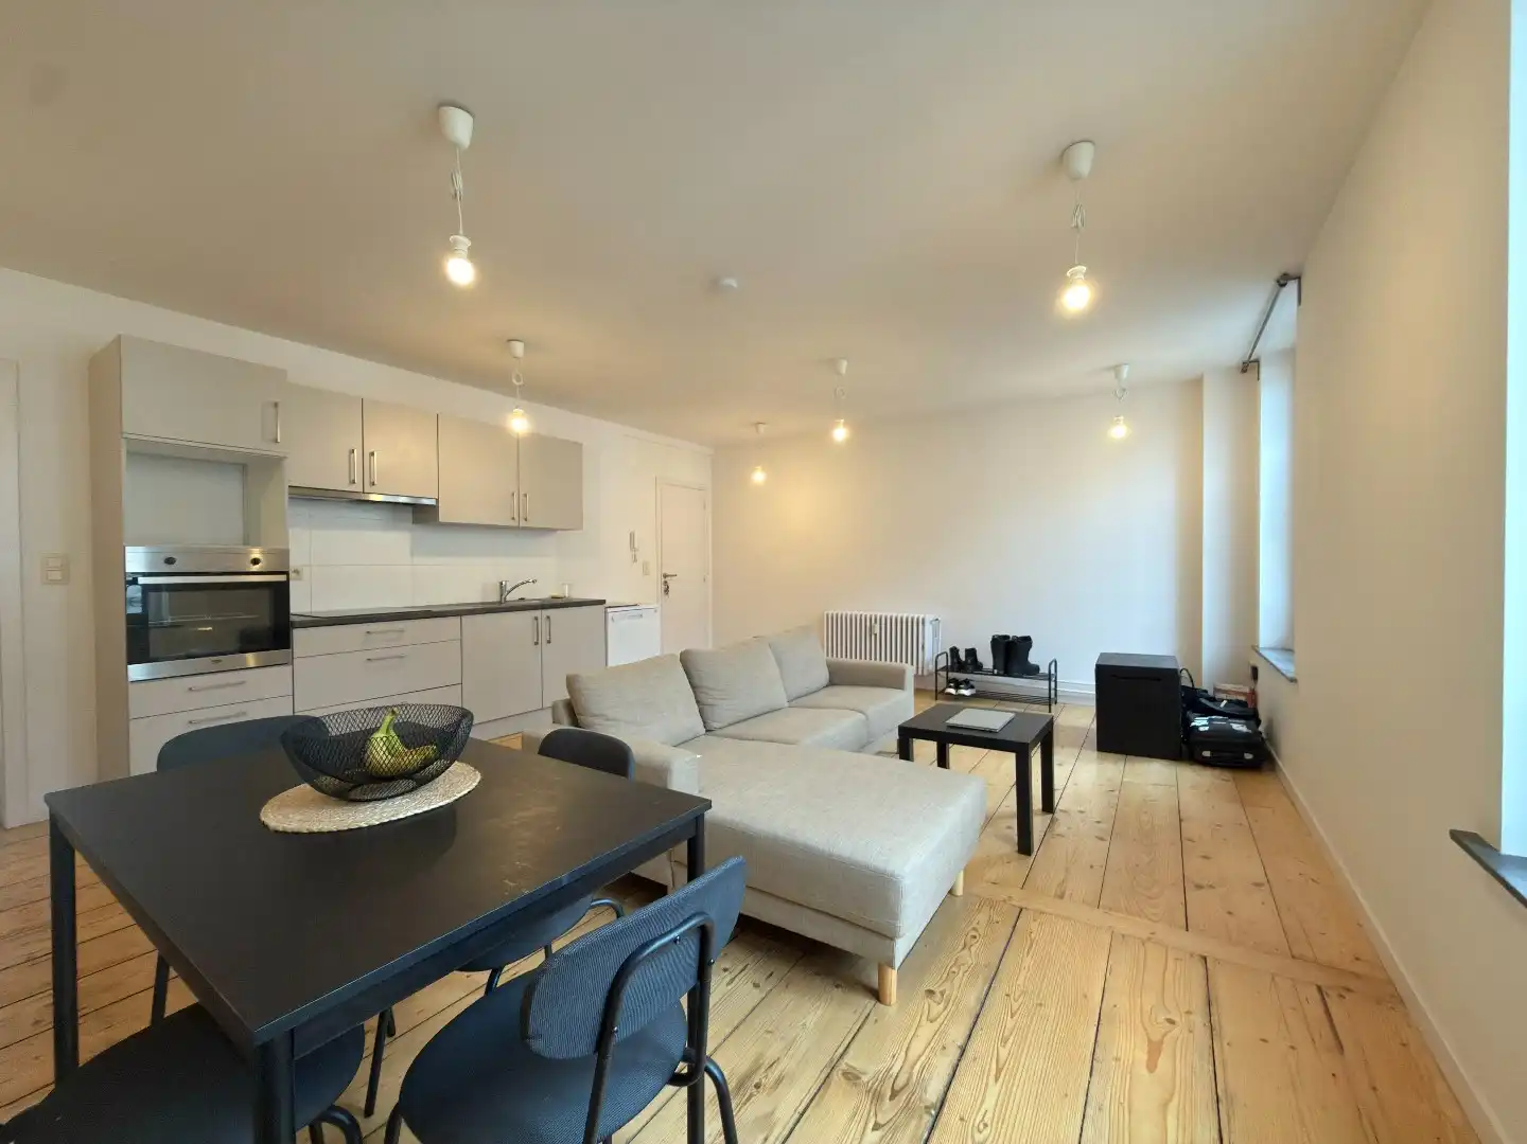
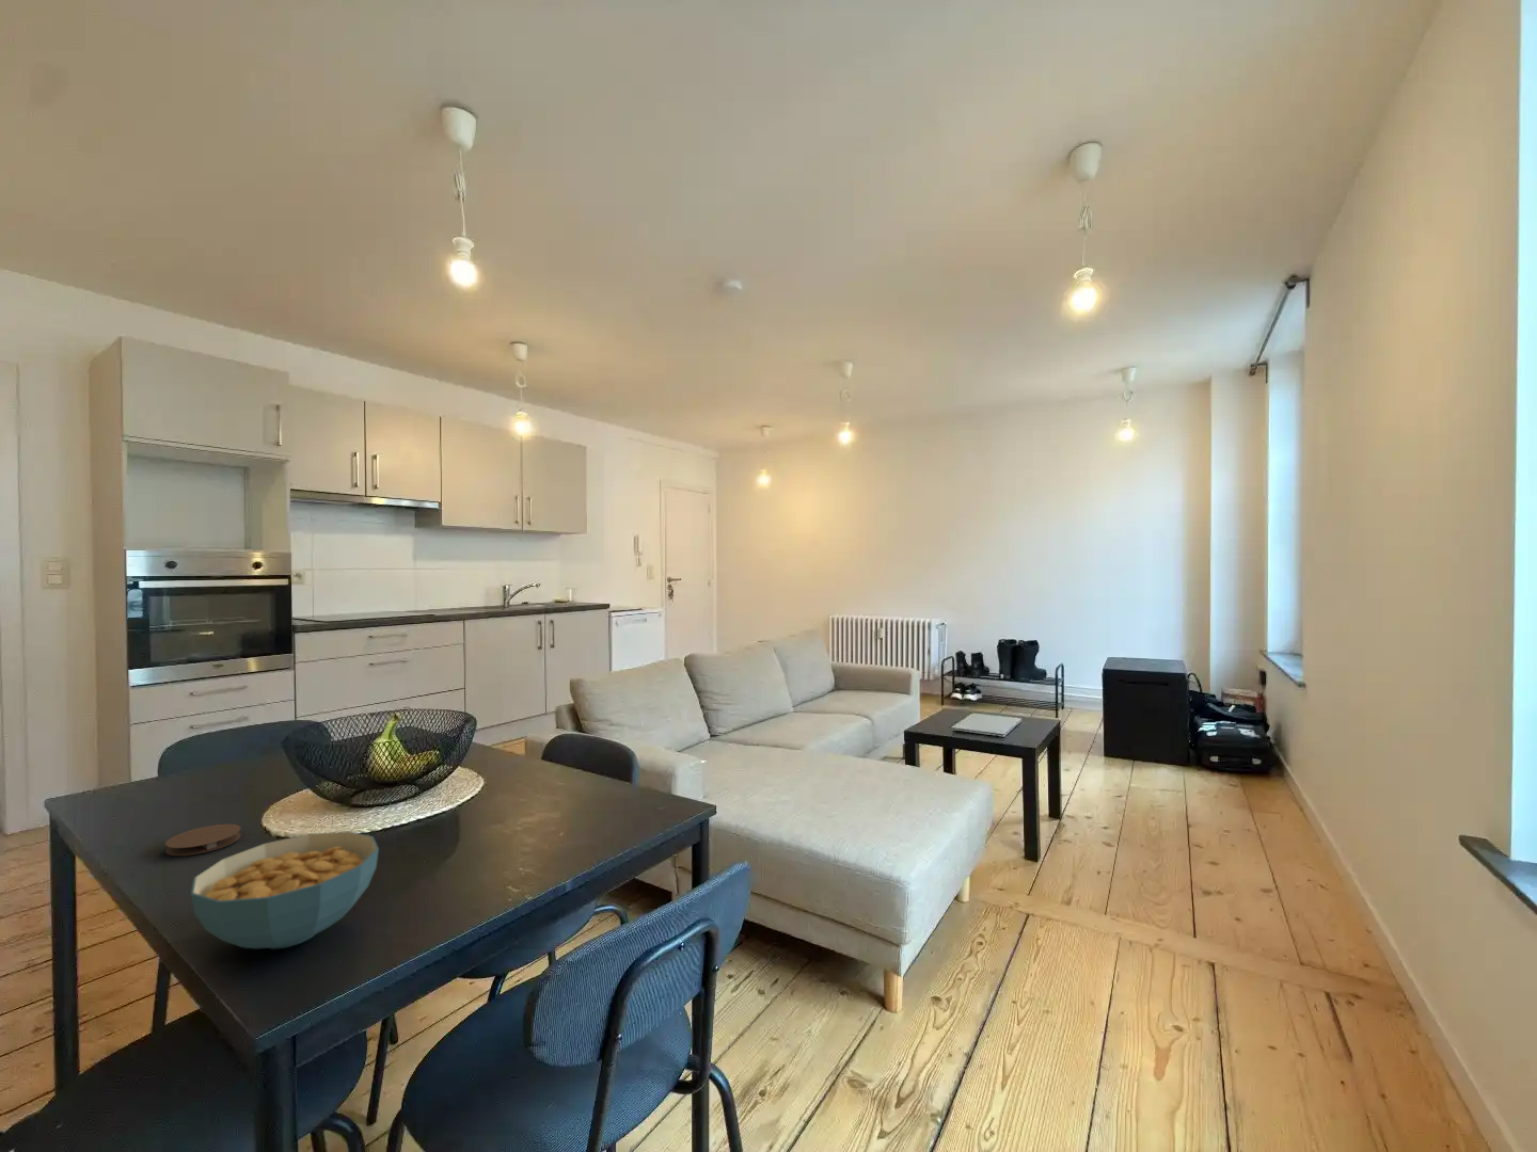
+ cereal bowl (290, 898)
+ coaster (203, 839)
